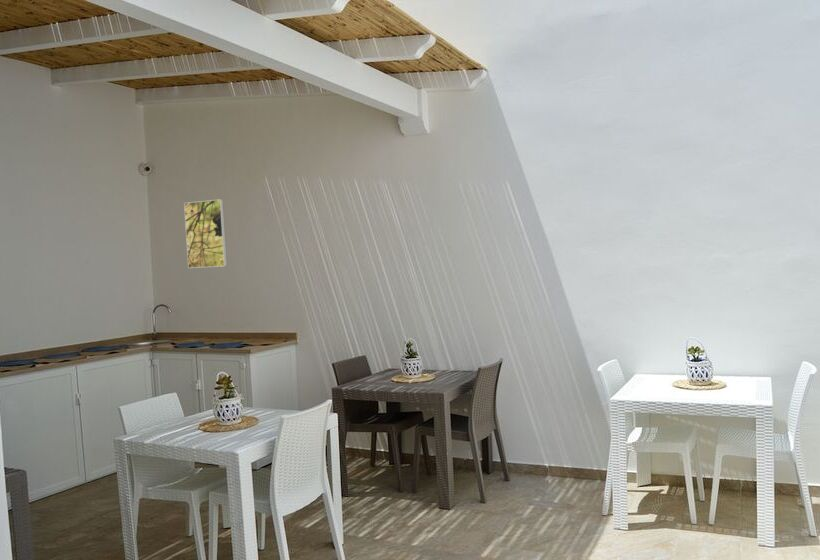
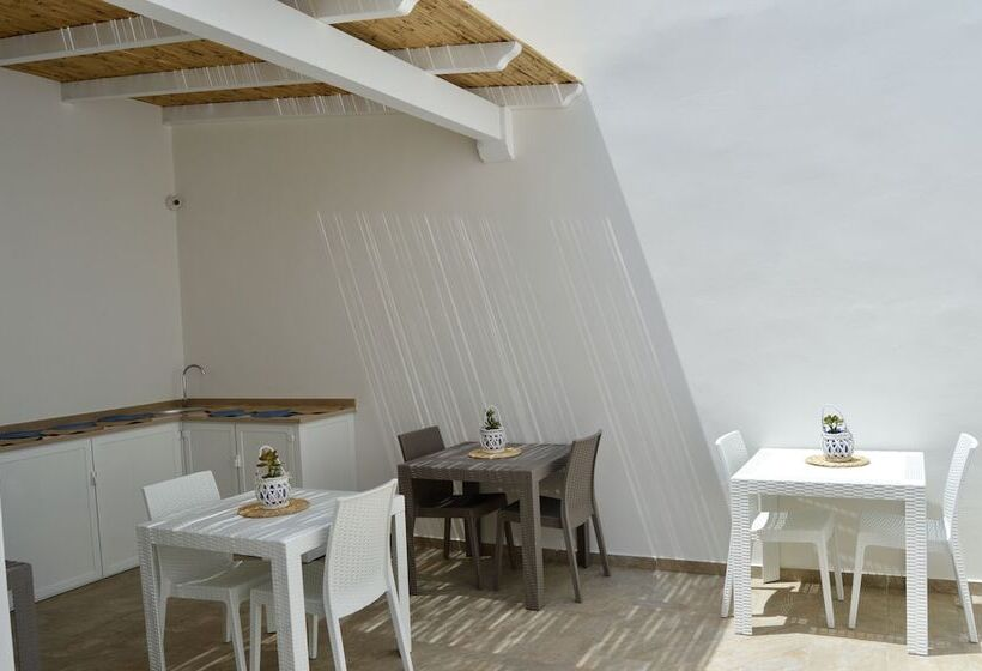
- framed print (205, 234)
